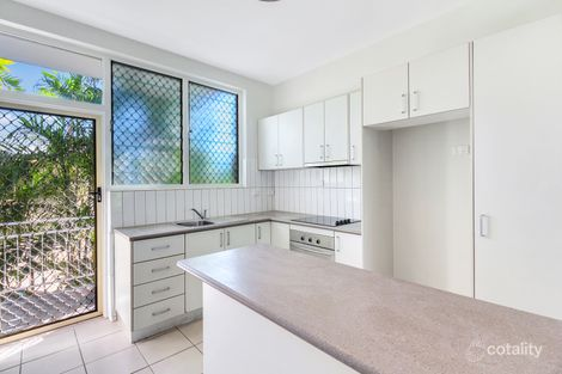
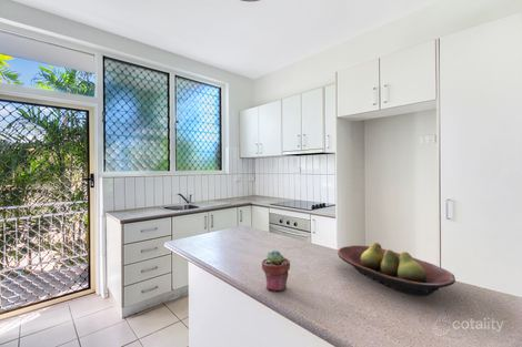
+ potted succulent (275, 268)
+ fruit bowl (388, 263)
